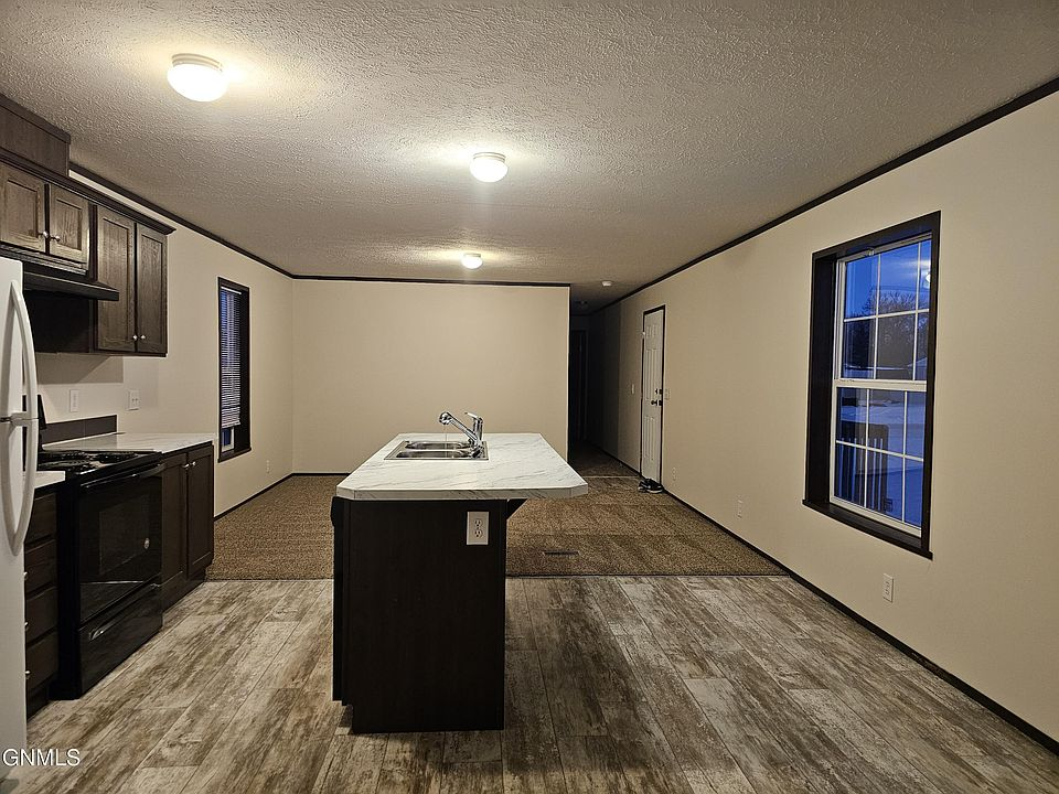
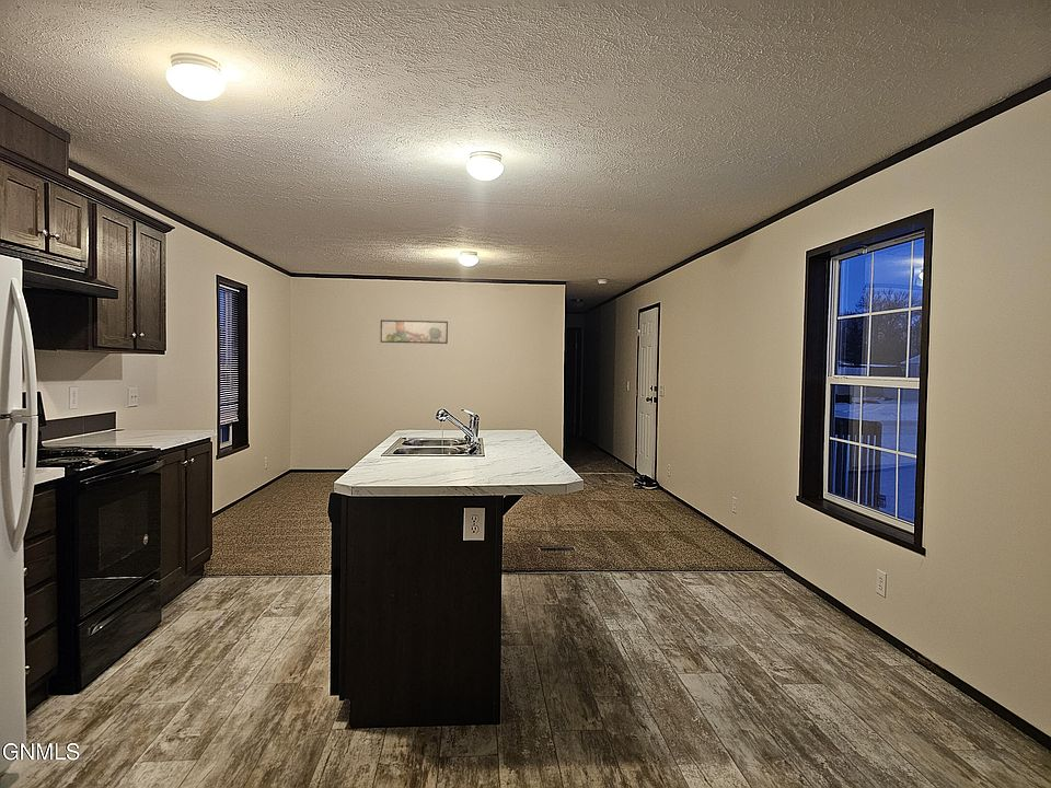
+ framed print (414, 332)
